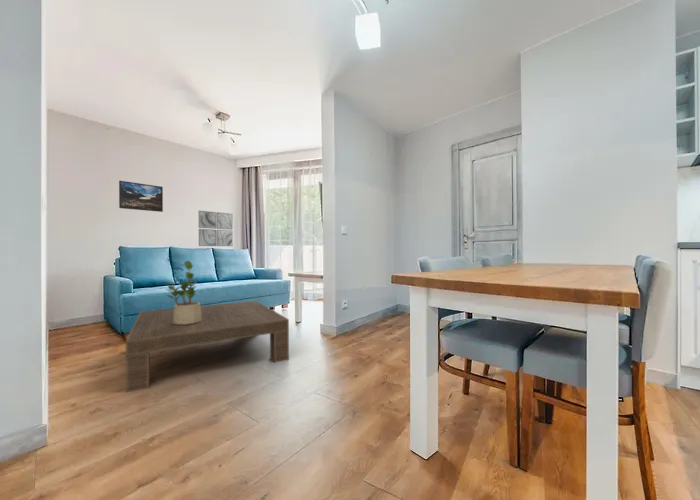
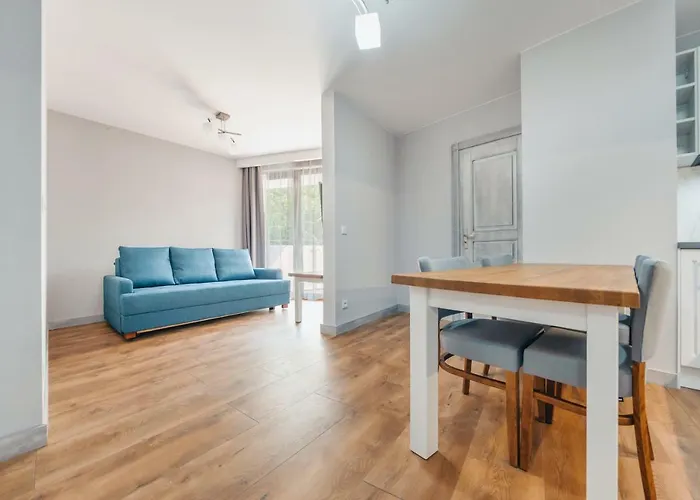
- coffee table (209, 334)
- wall art (216, 228)
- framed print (141, 196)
- potted plant (183, 291)
